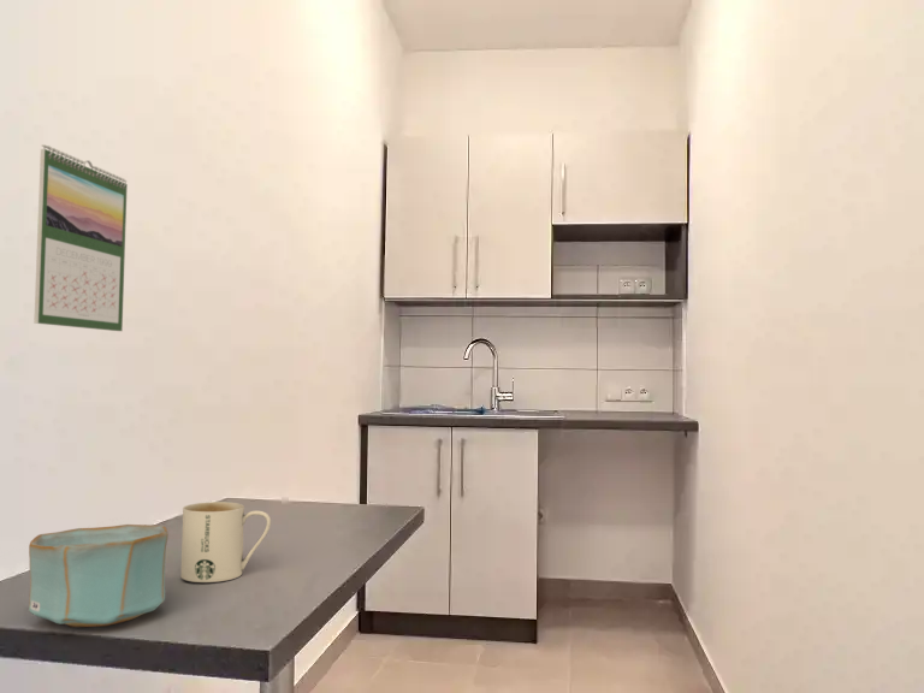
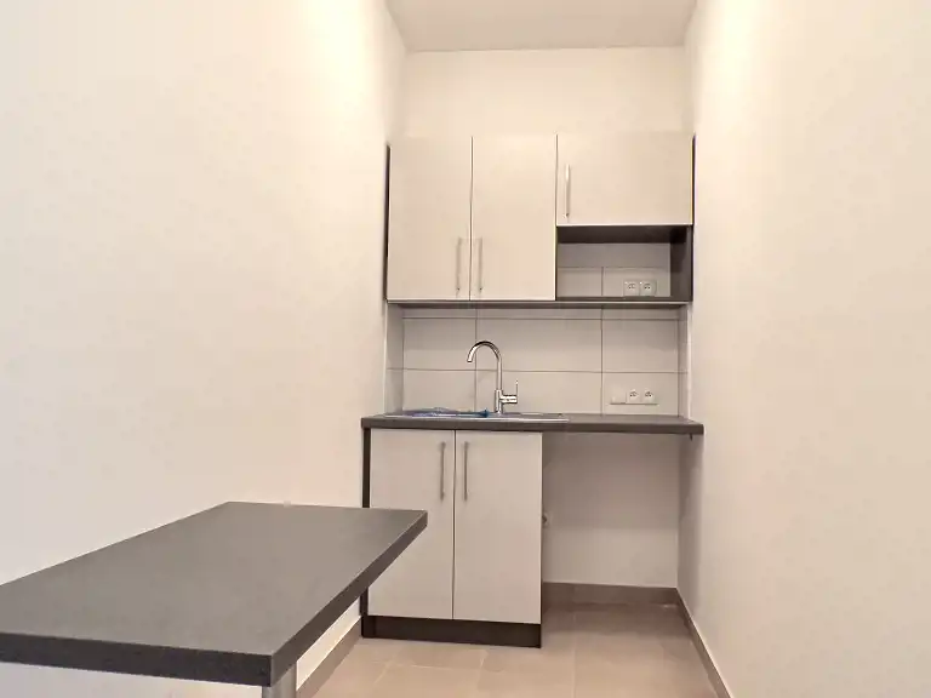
- bowl (97, 573)
- calendar (84, 243)
- mug (226, 540)
